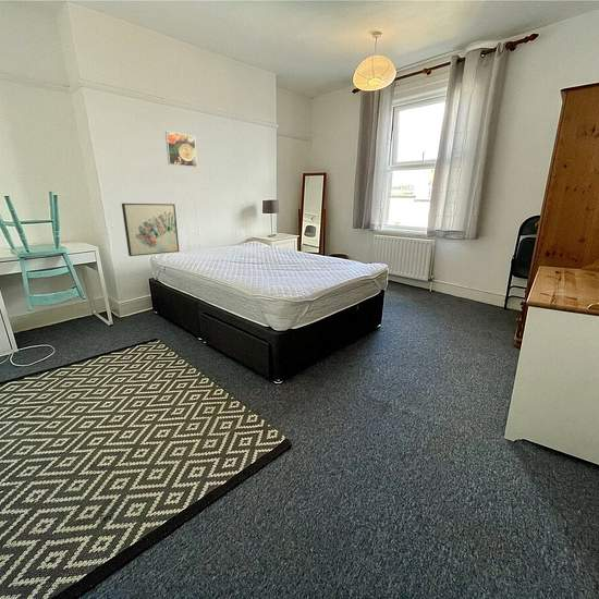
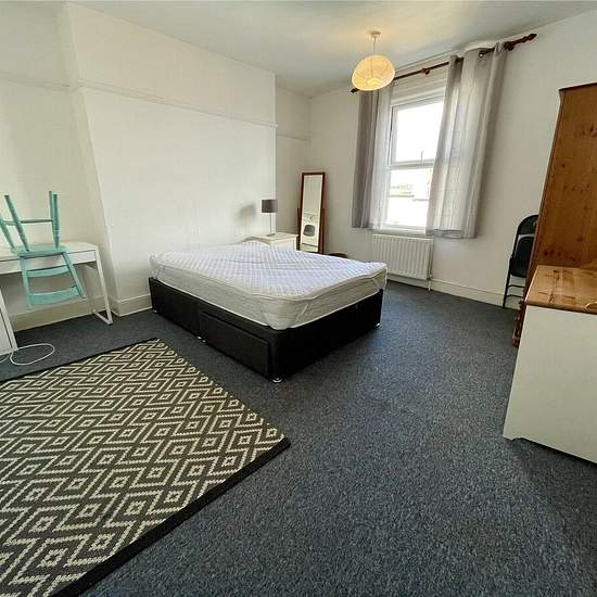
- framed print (182, 149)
- wall art (151, 229)
